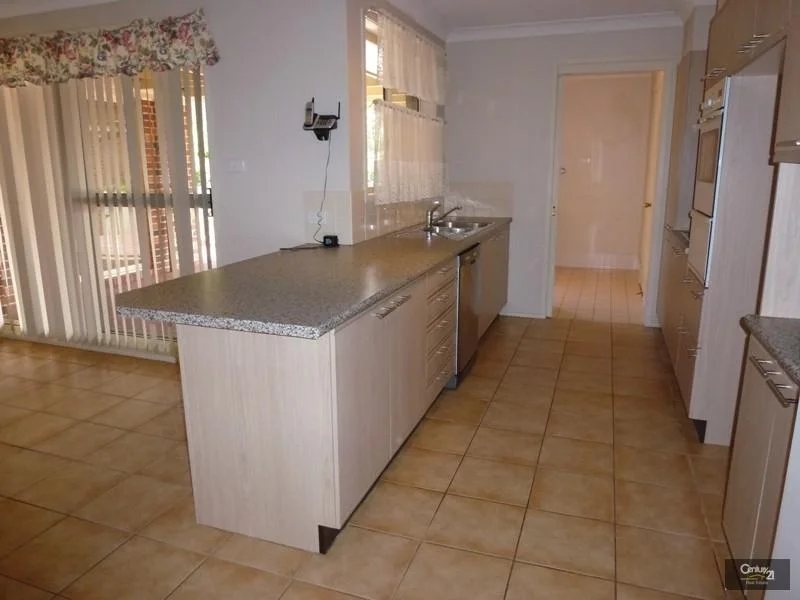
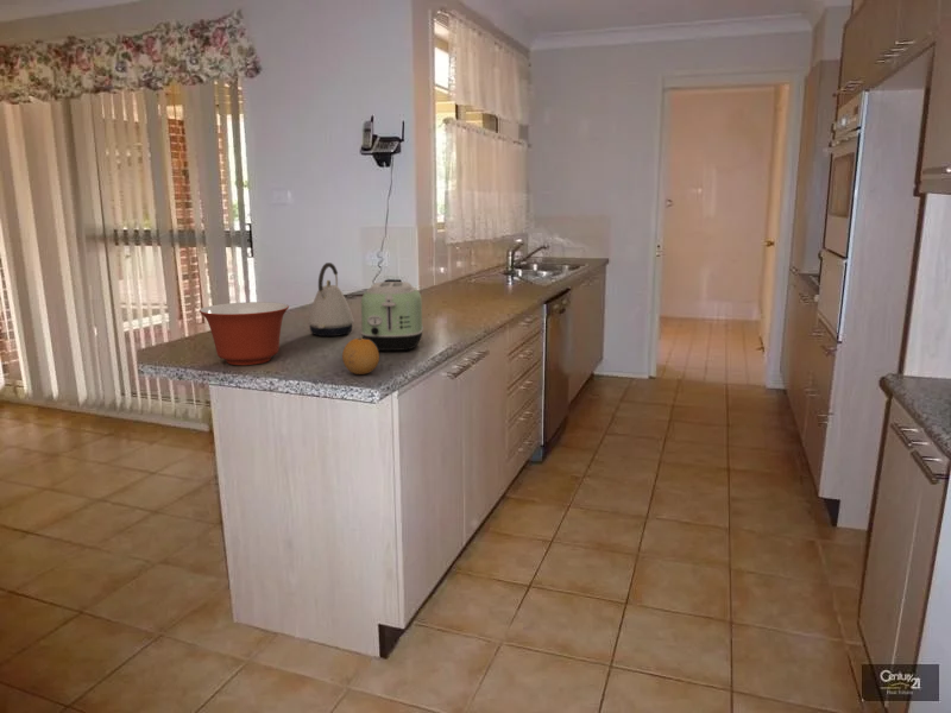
+ mixing bowl (246, 334)
+ kettle (329, 298)
+ fruit (360, 355)
+ toaster (391, 315)
